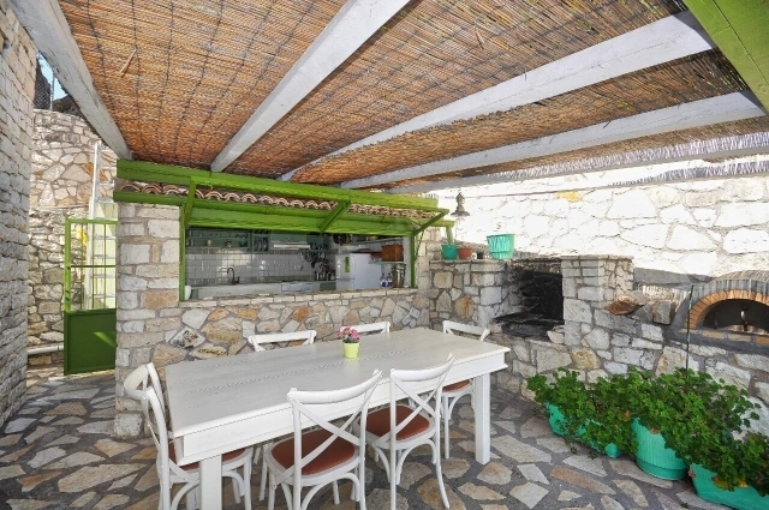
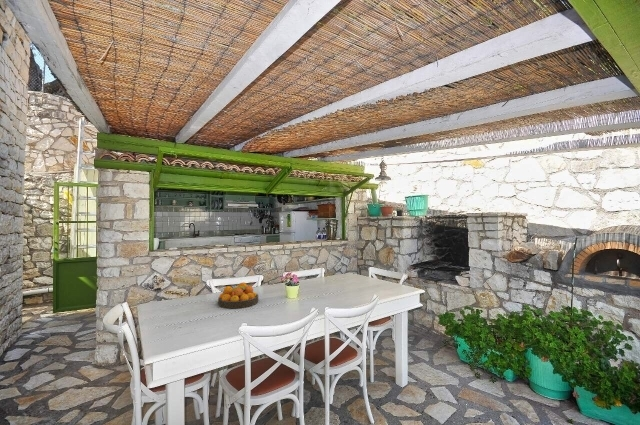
+ fruit bowl (238, 293)
